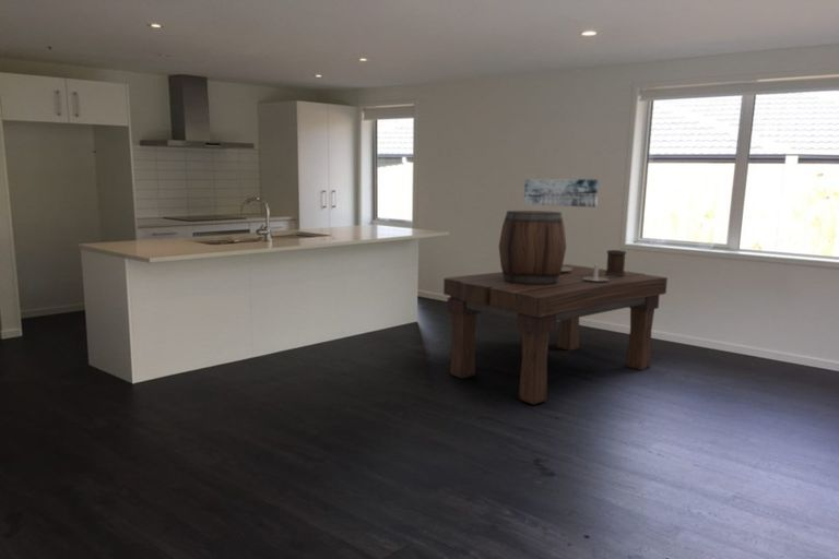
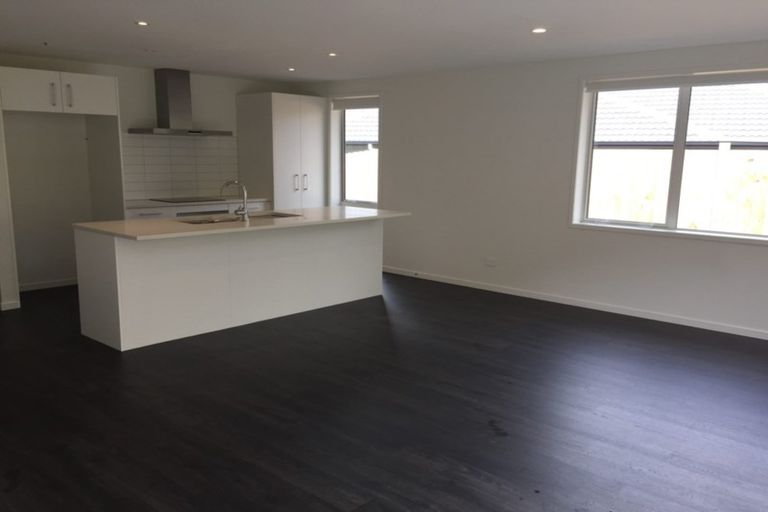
- wall art (559, 192)
- dining table (557, 292)
